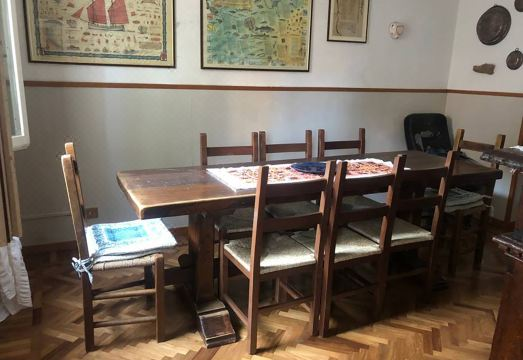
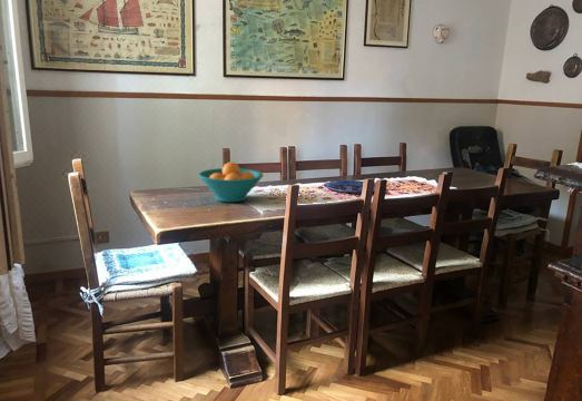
+ fruit bowl (230, 180)
